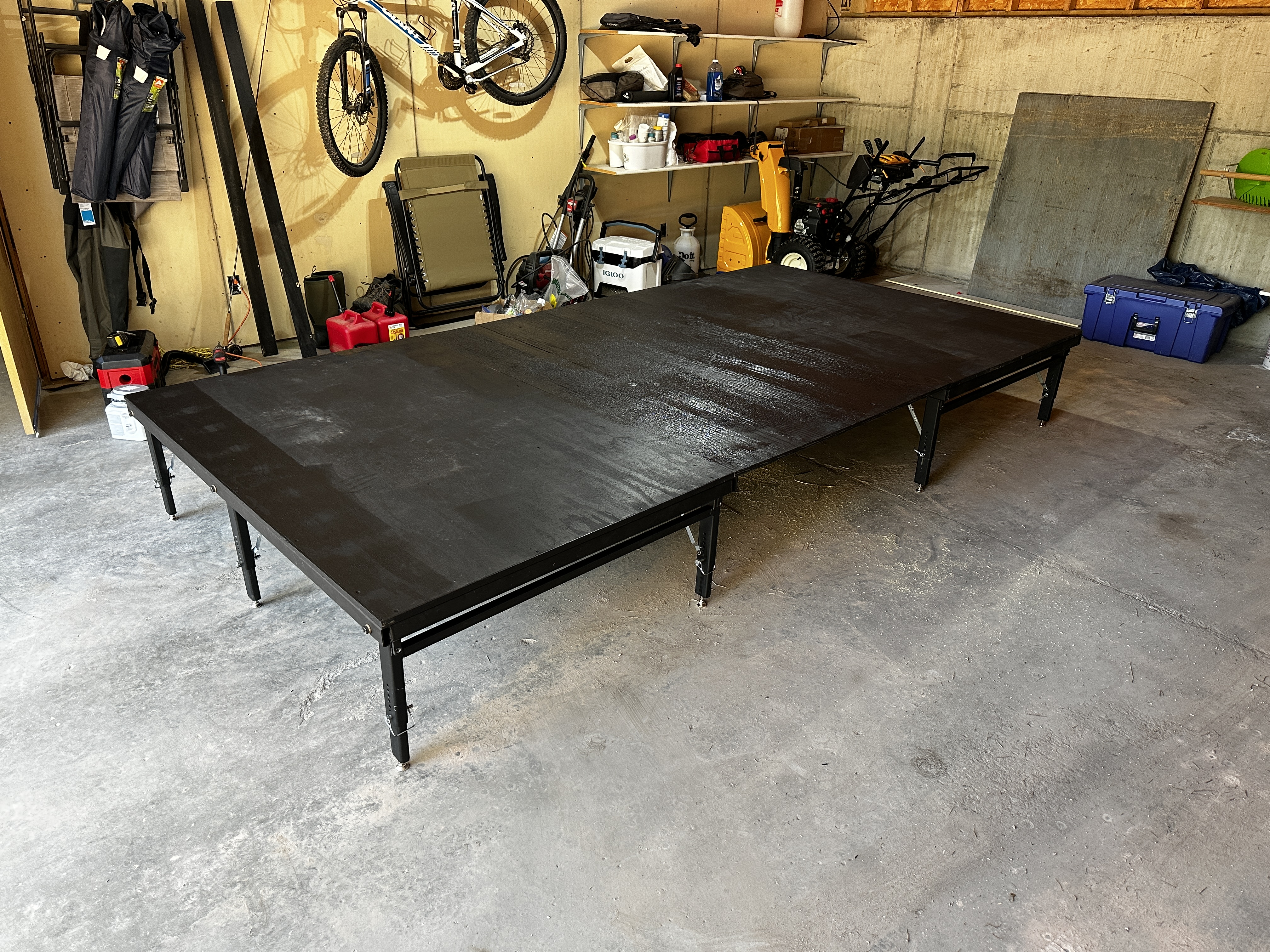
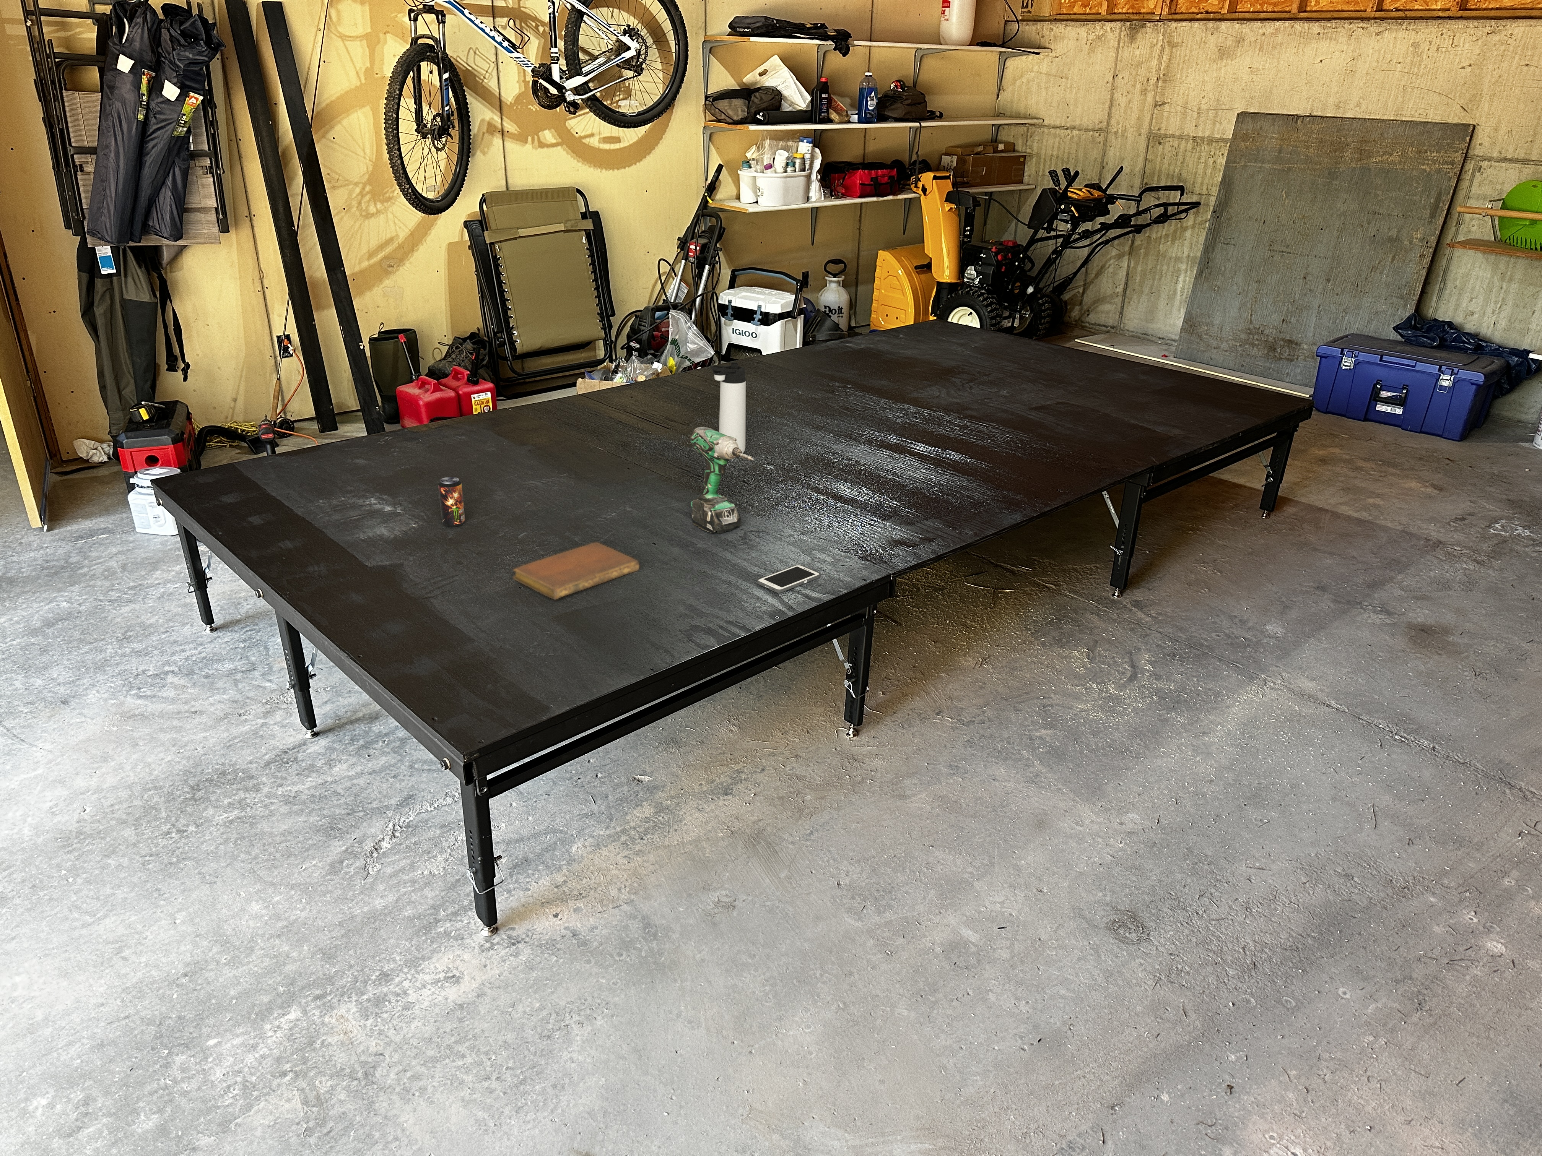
+ thermos bottle (727, 409)
+ beverage can (452, 501)
+ notebook (577, 570)
+ cell phone (789, 578)
+ power drill (720, 482)
